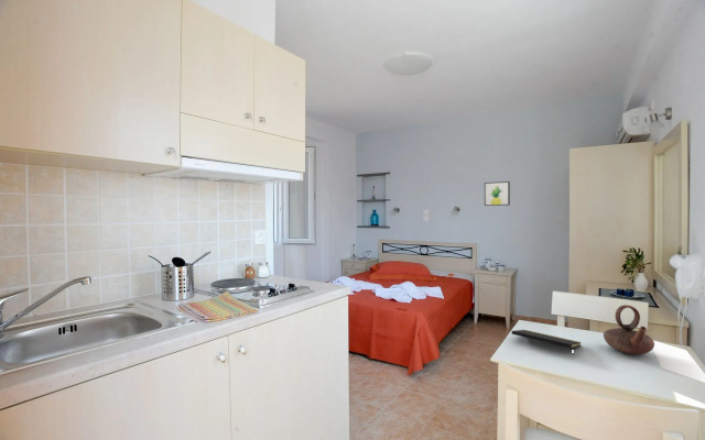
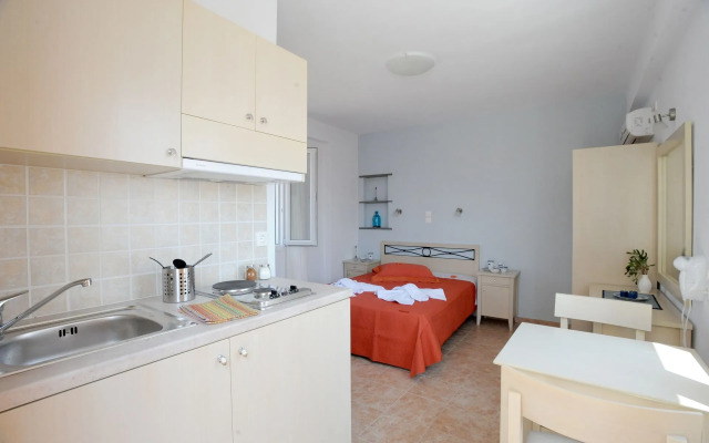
- teapot (631, 330)
- notepad (545, 338)
- wall art (497, 194)
